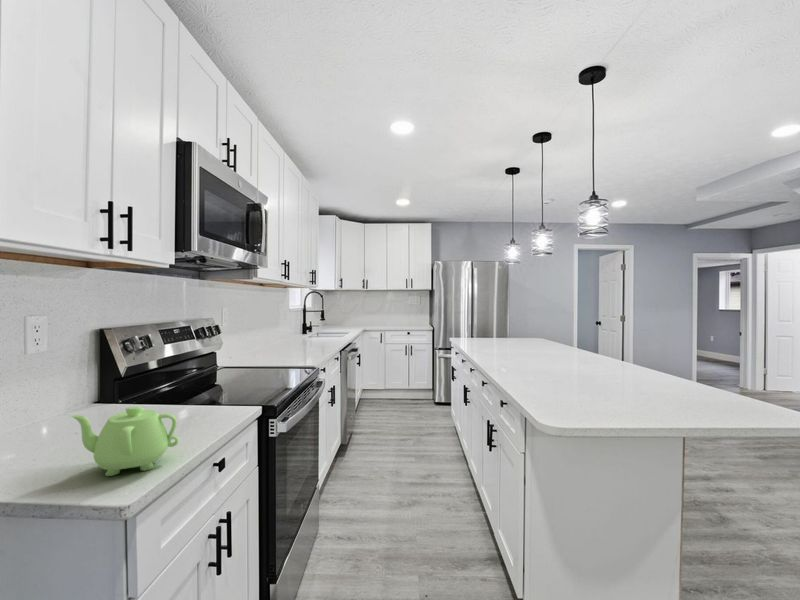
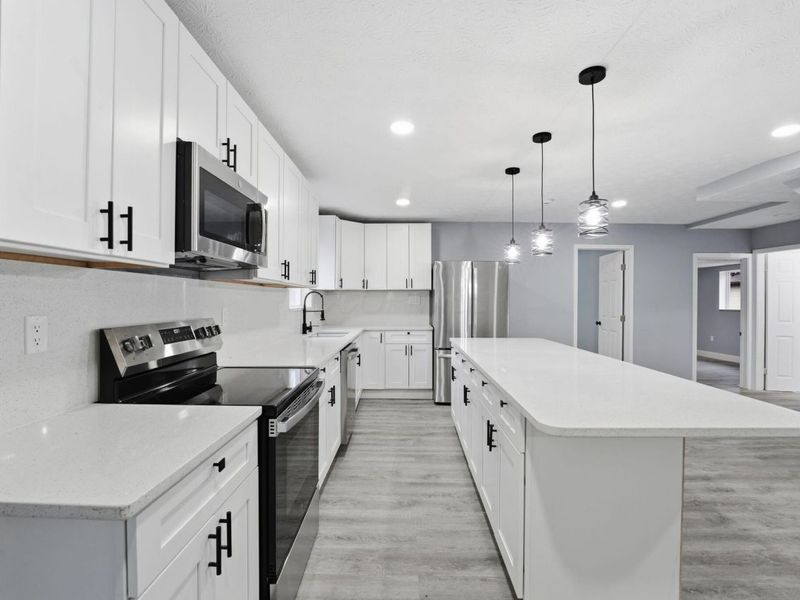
- teapot (126, 437)
